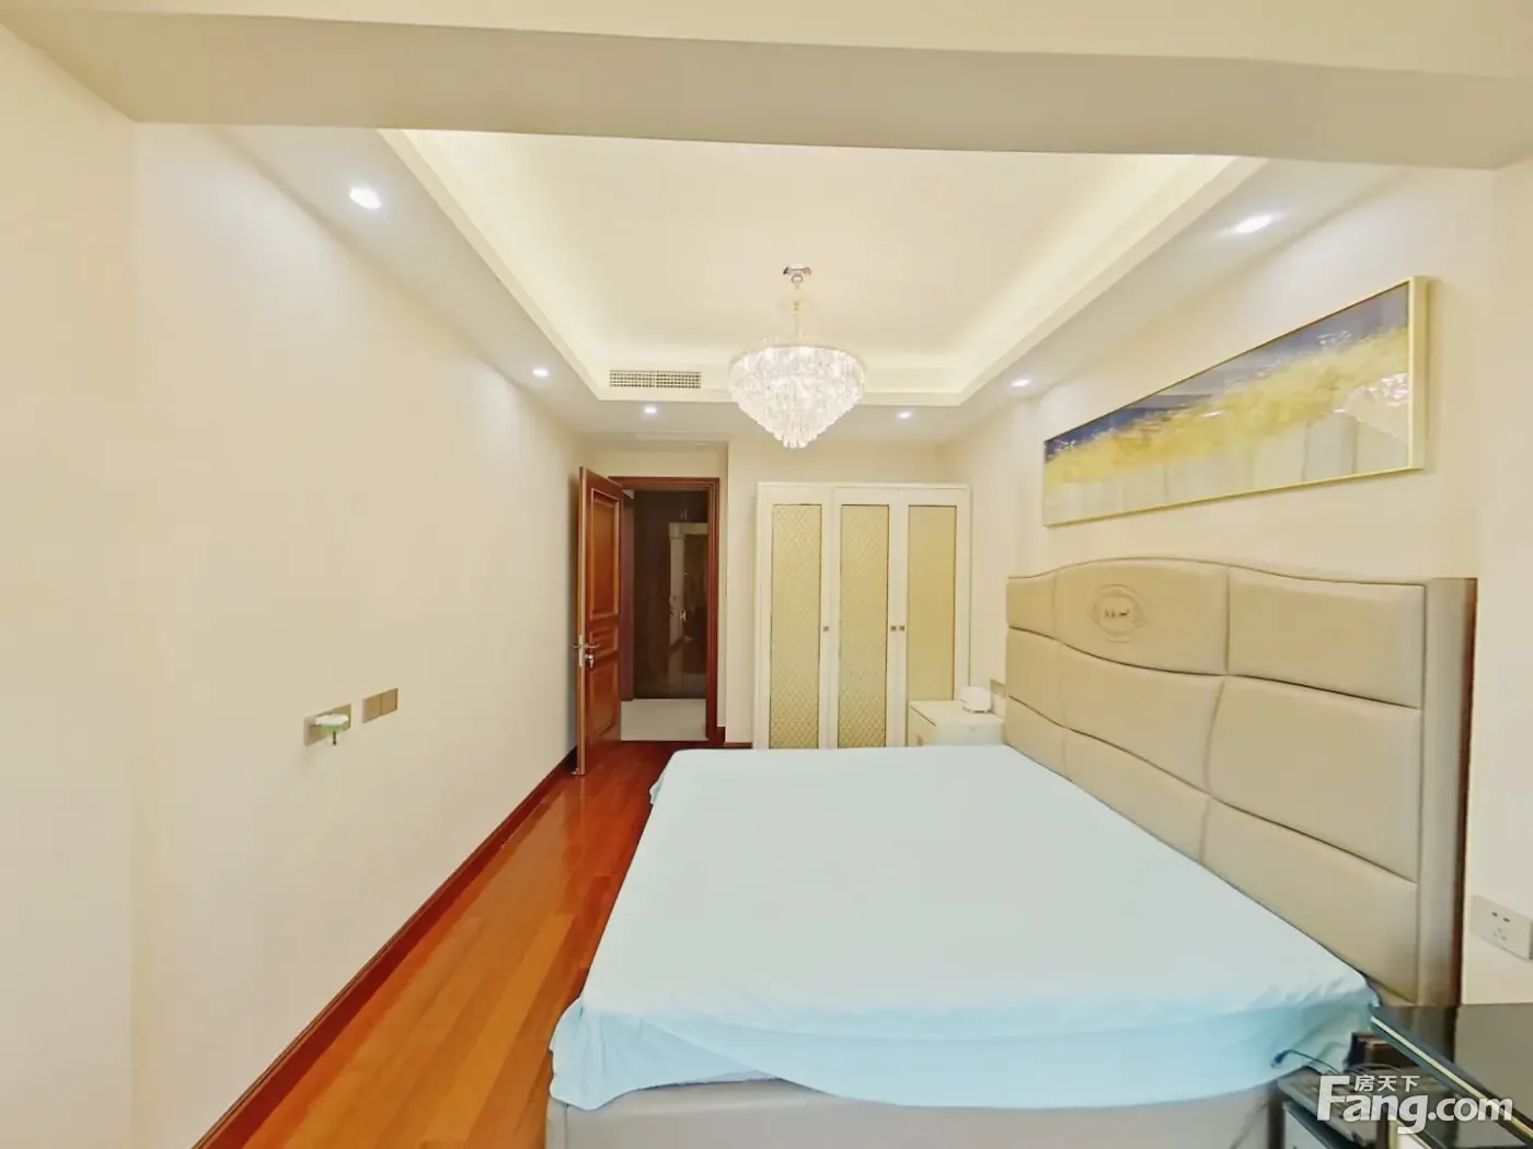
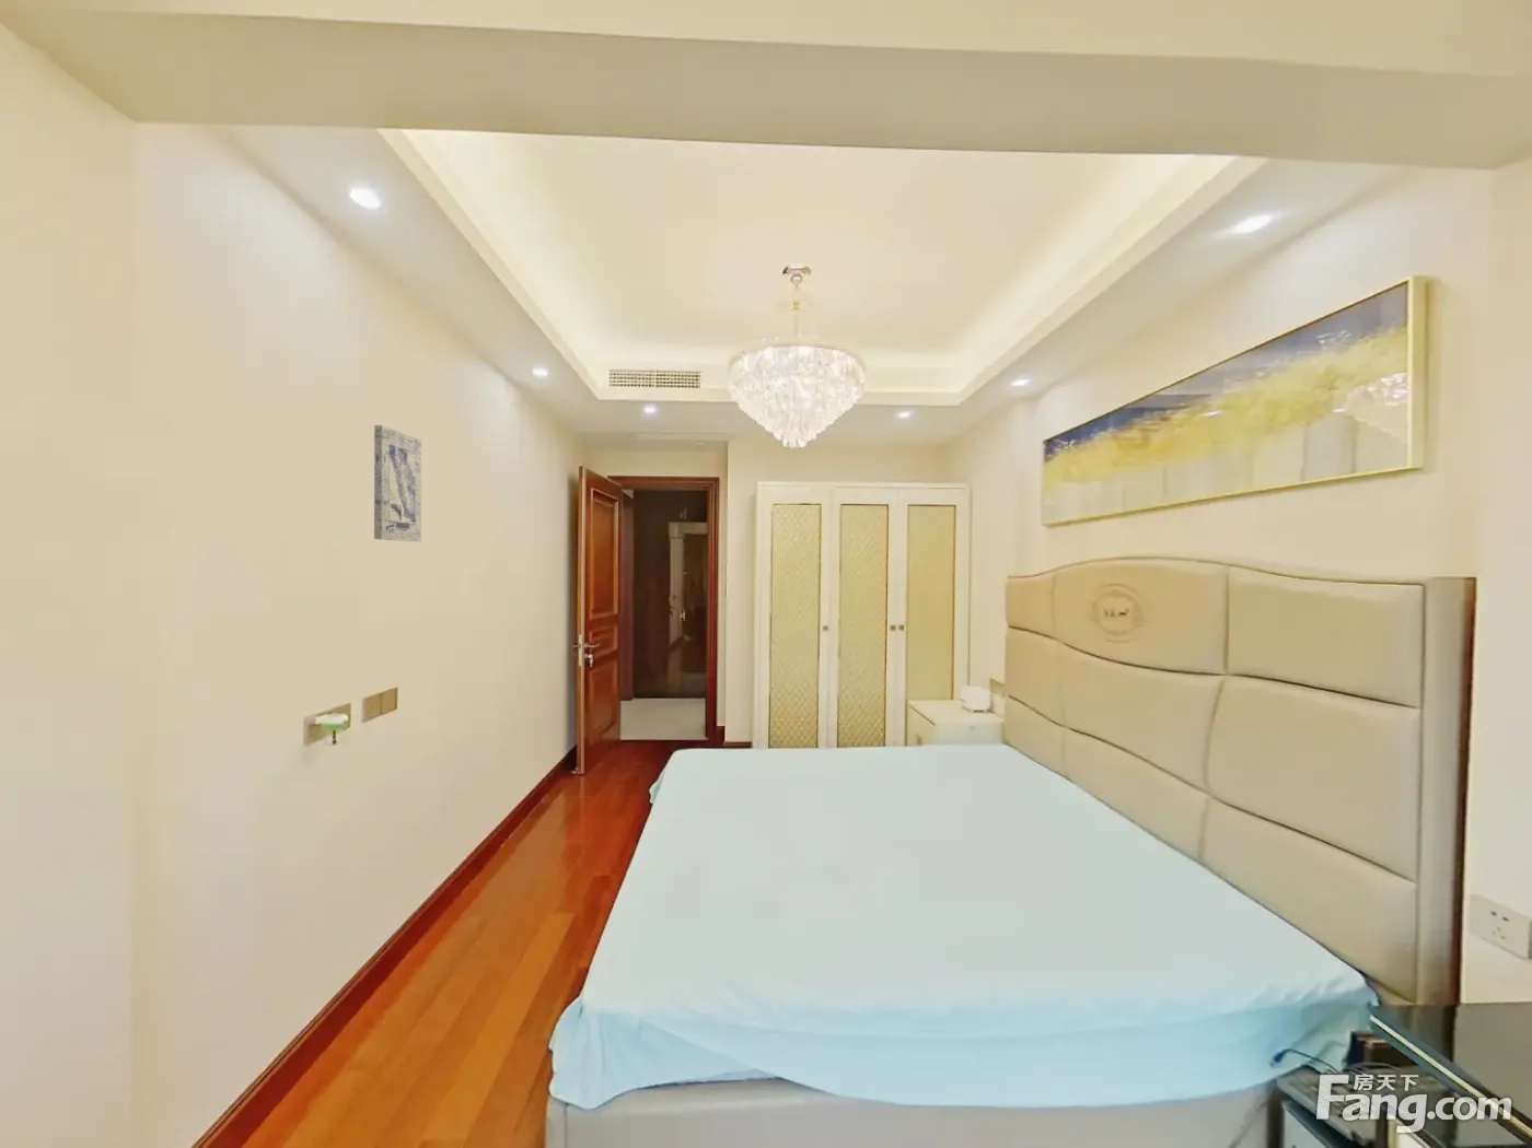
+ wall art (398, 486)
